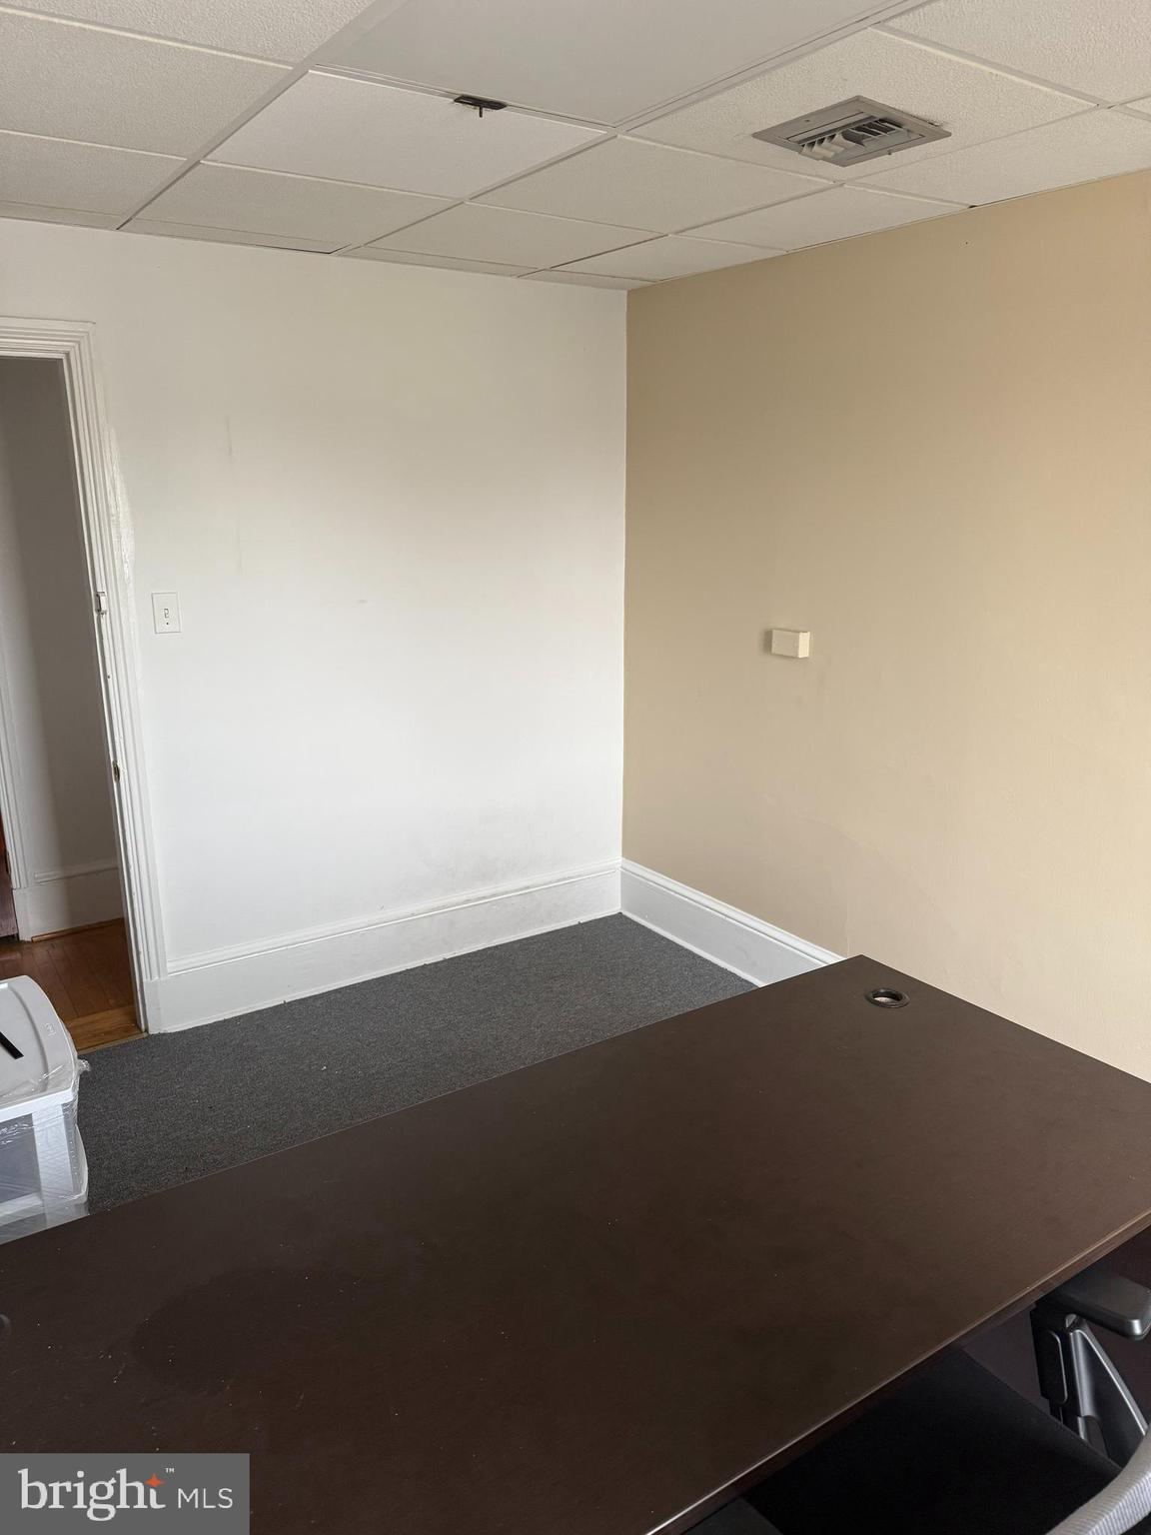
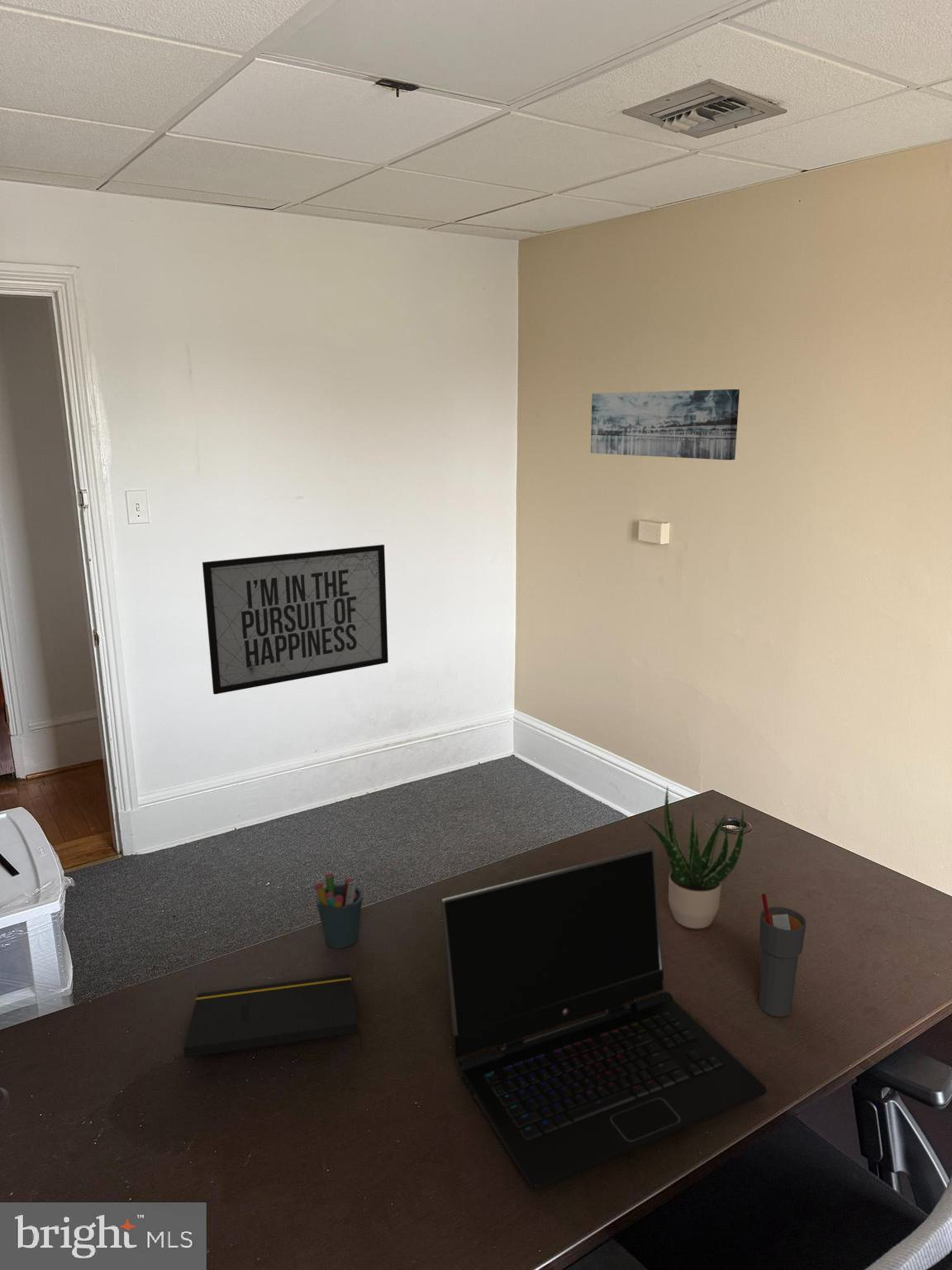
+ mirror (302, 616)
+ laptop computer (601, 998)
+ pen holder (339, 905)
+ notepad (274, 1012)
+ wall art (658, 424)
+ cup (778, 948)
+ potted plant (697, 857)
